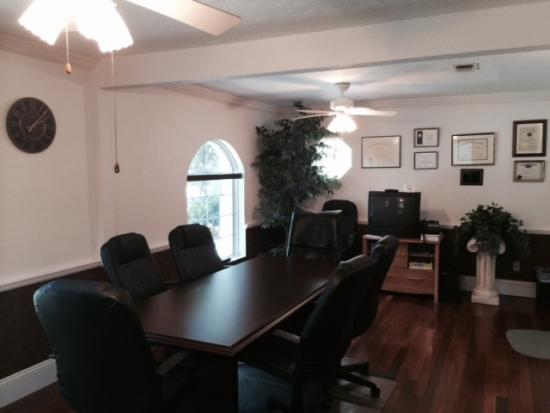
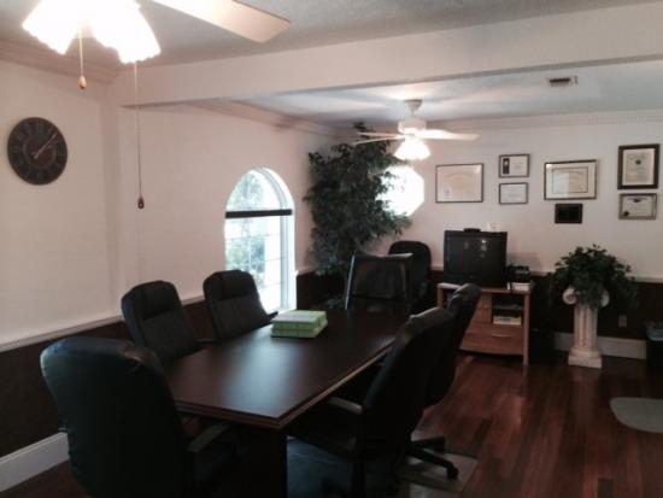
+ stack of books (299, 322)
